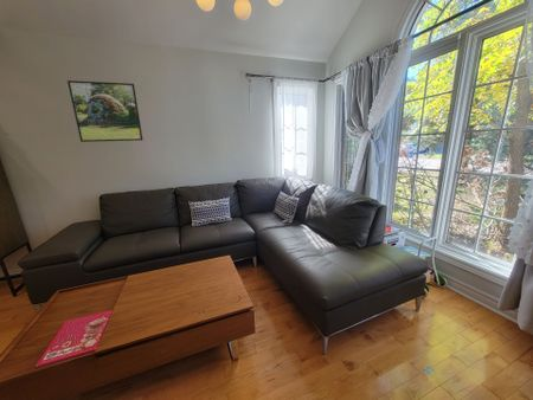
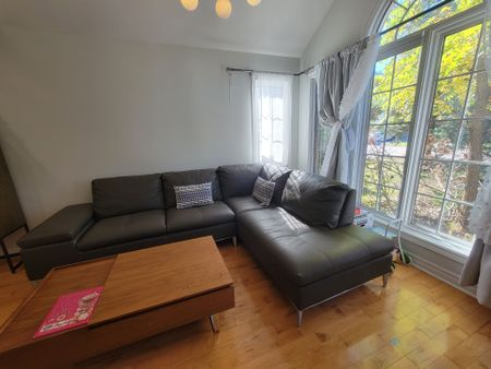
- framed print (107, 112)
